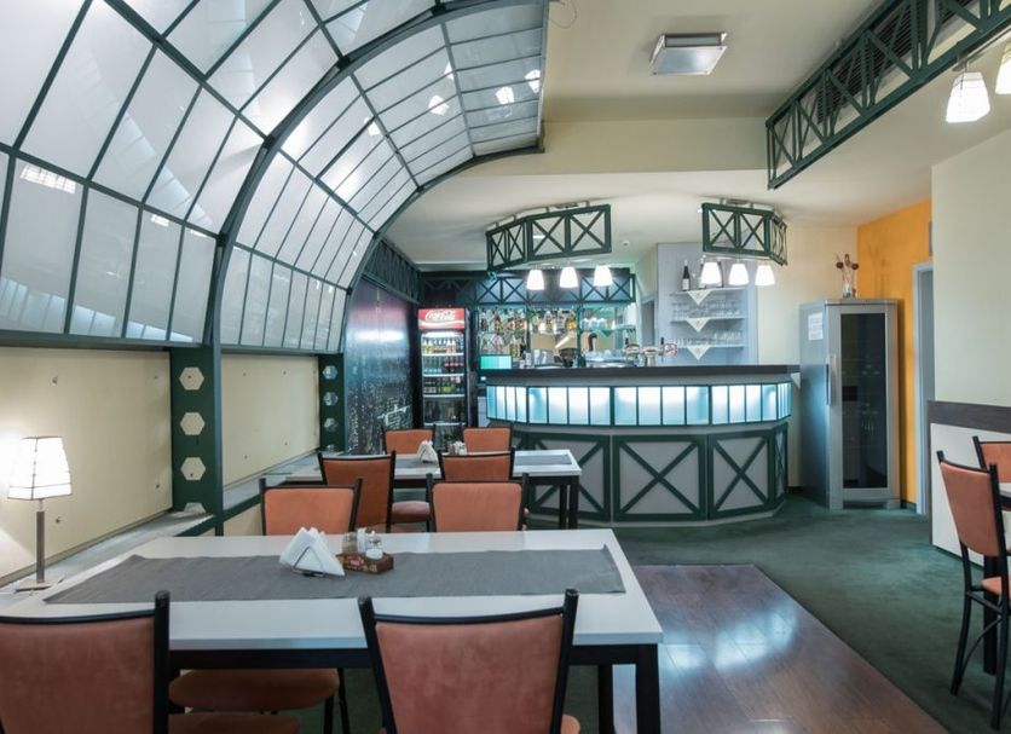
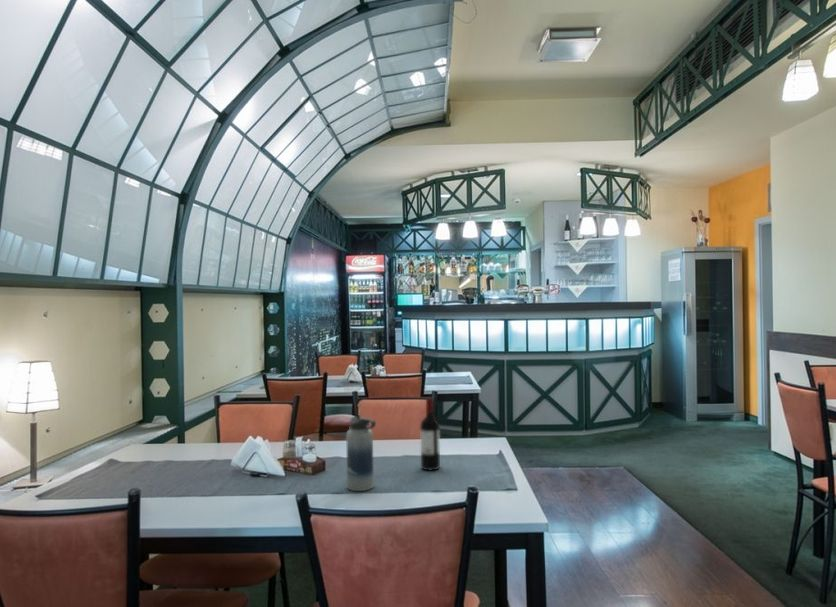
+ wine bottle (429, 433)
+ water bottle (360, 451)
